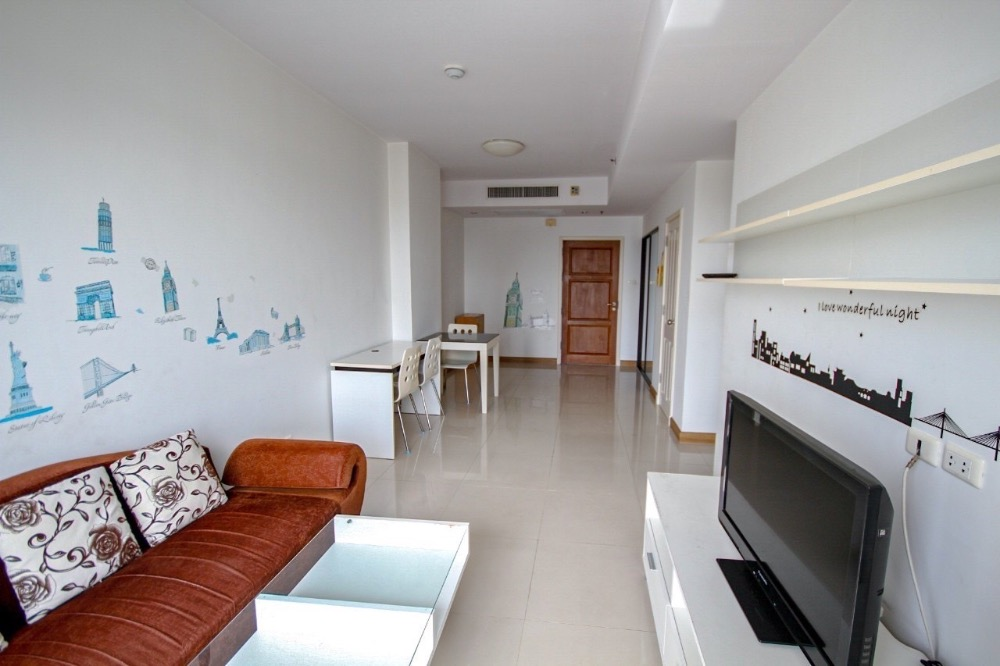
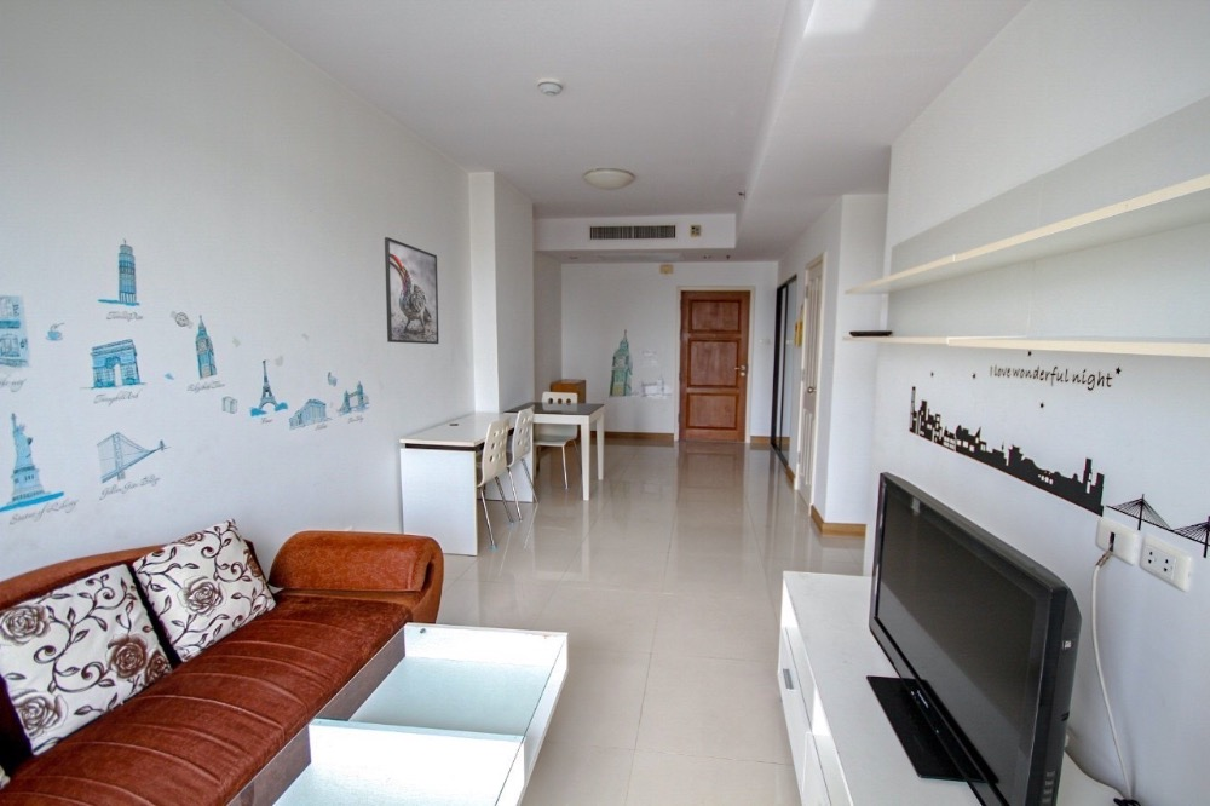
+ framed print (414, 295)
